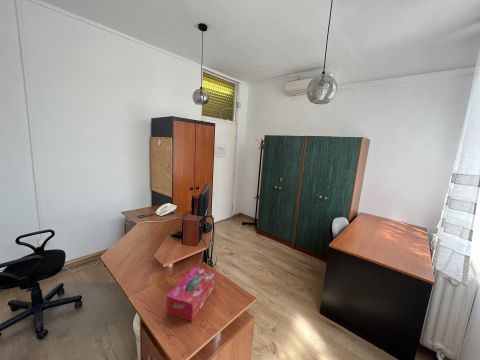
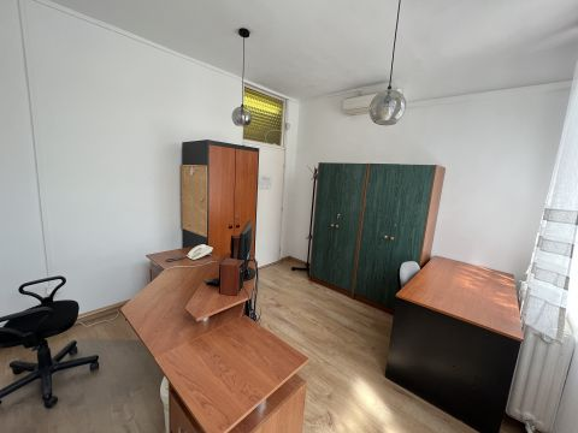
- tissue box (193, 290)
